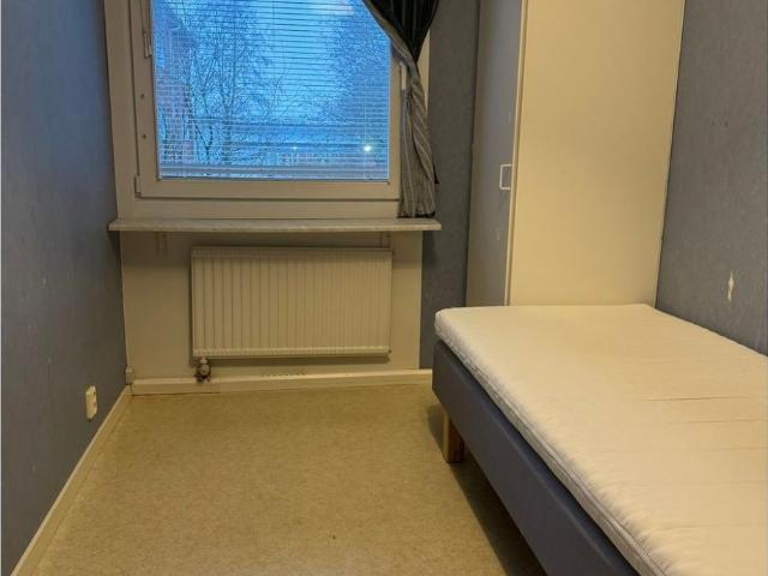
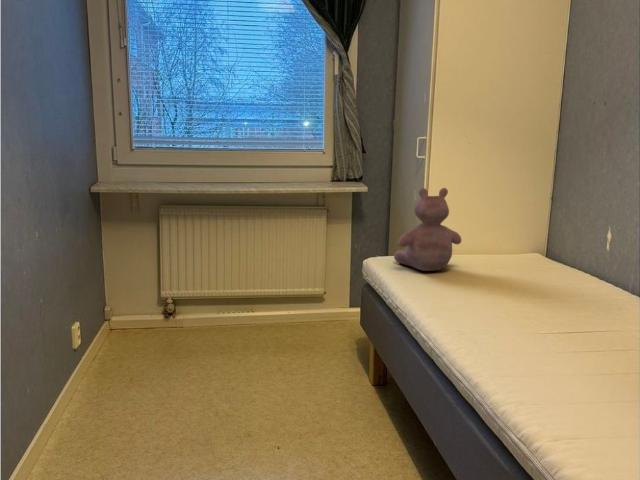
+ stuffed animal (424, 227)
